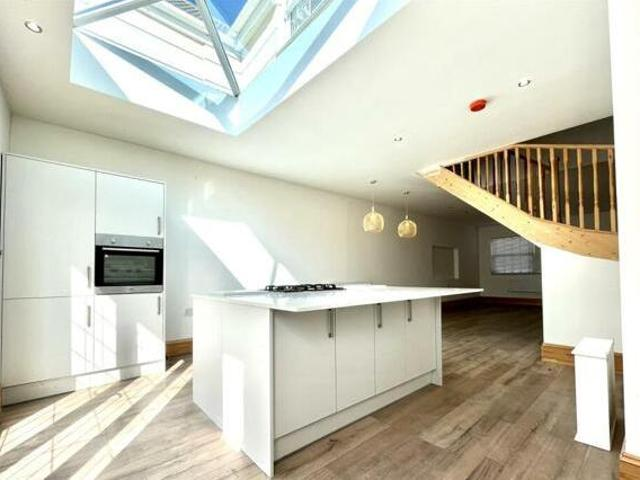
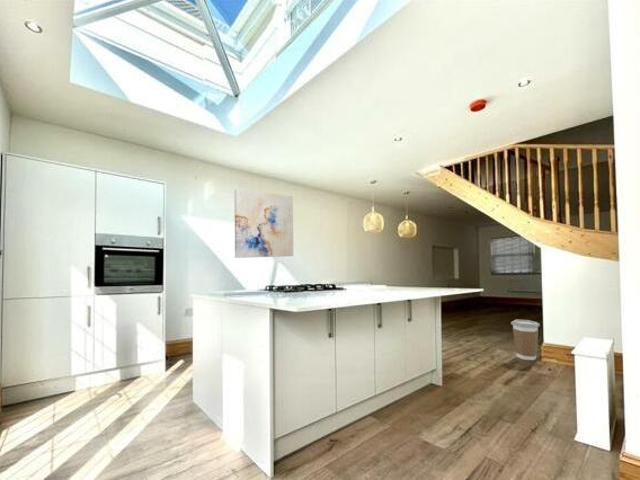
+ wall art (265, 225)
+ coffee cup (525, 339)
